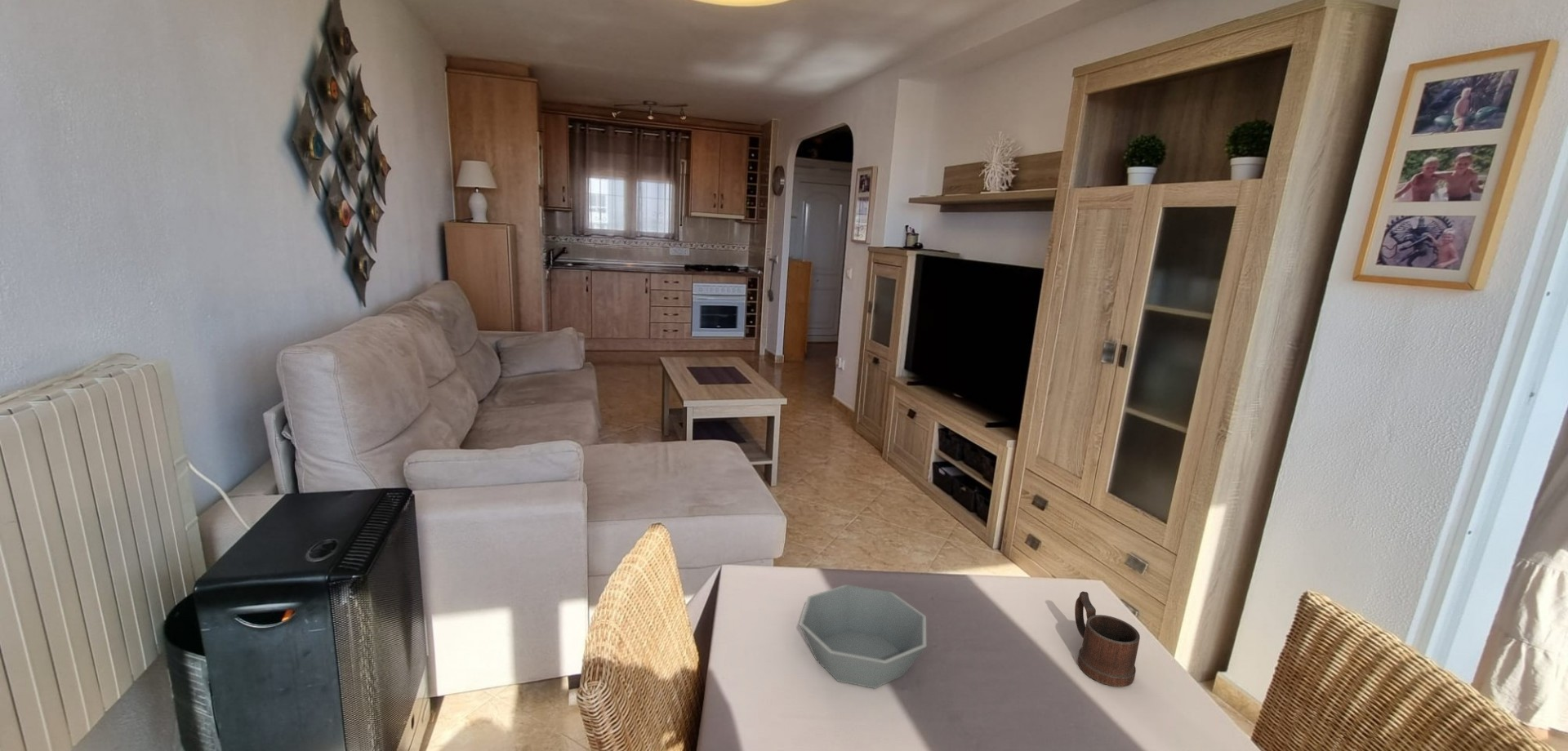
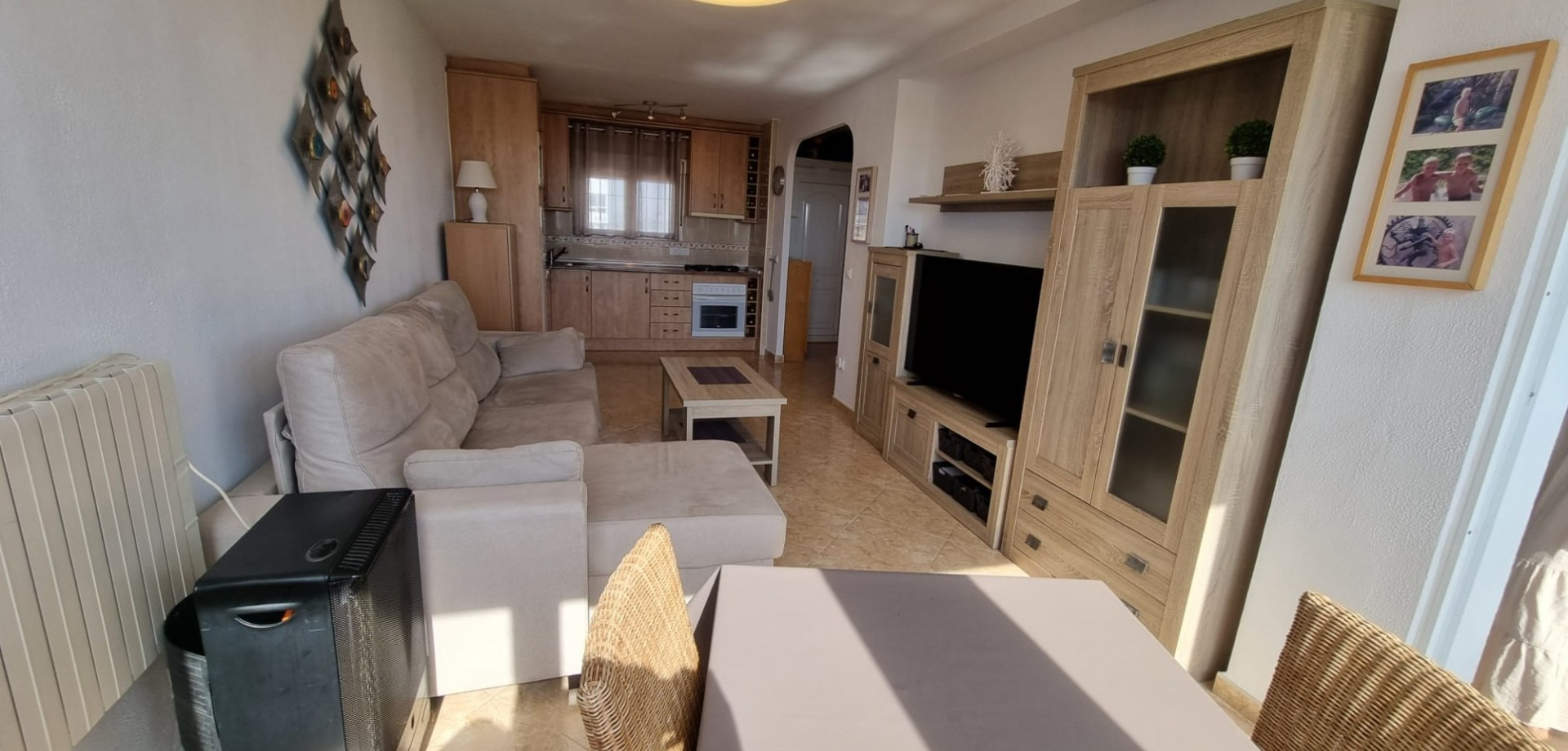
- mug (1101, 635)
- bowl (862, 638)
